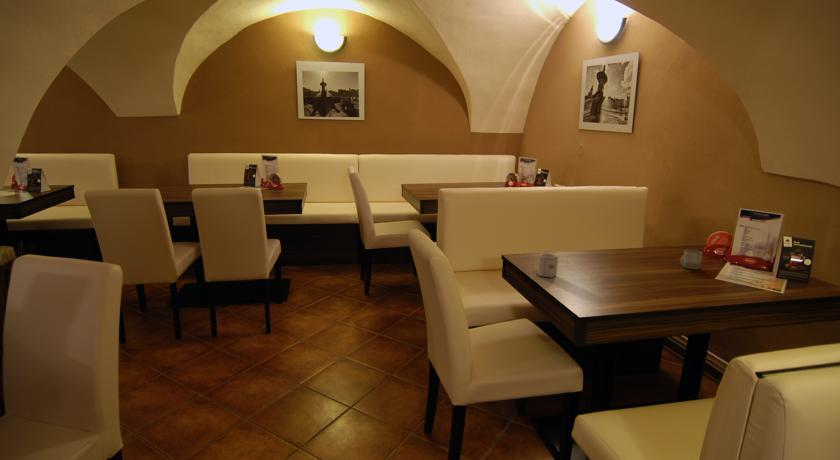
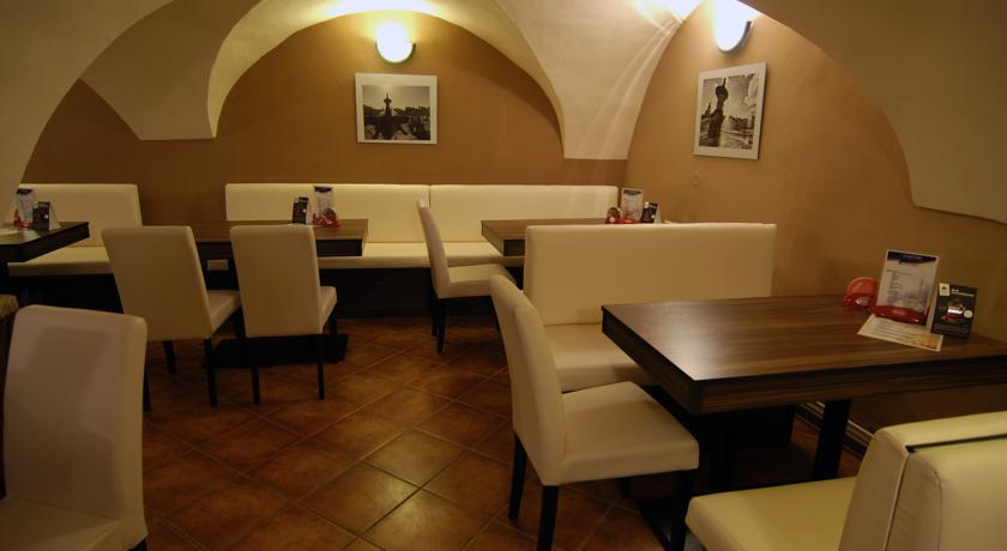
- cup (689, 259)
- cup (546, 264)
